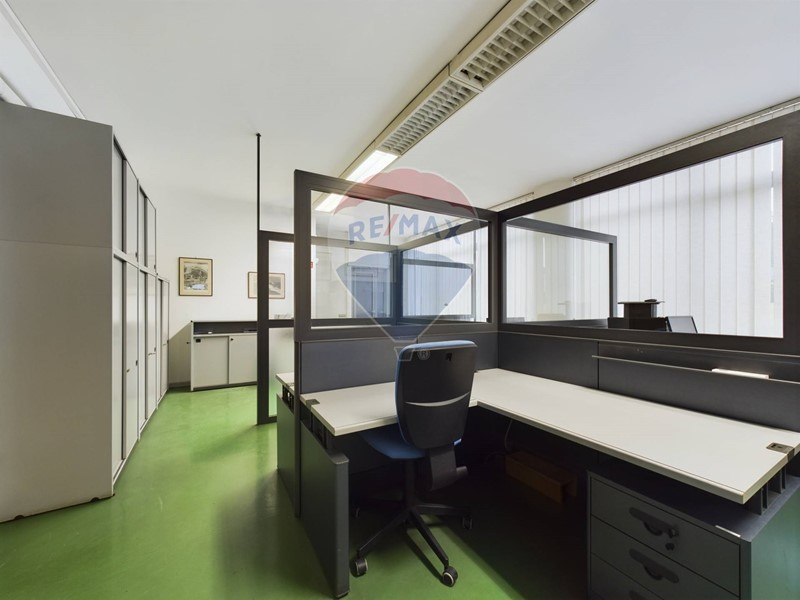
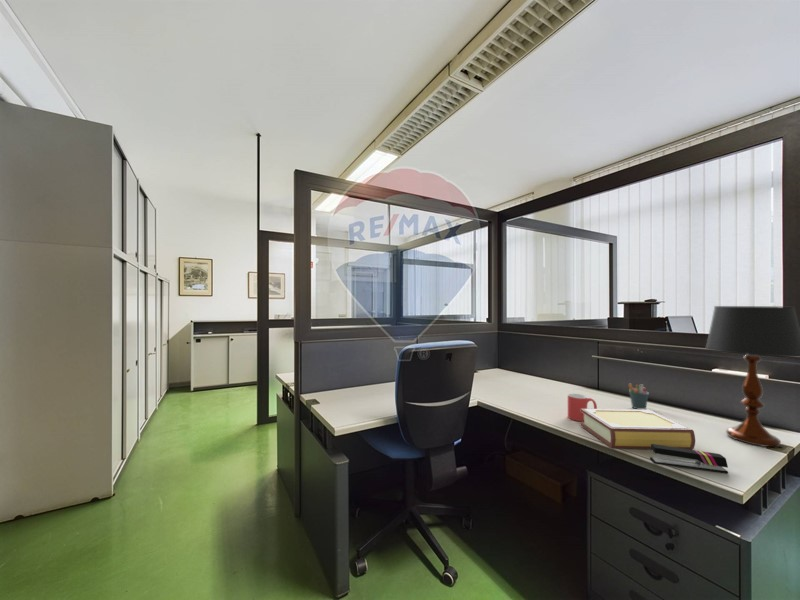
+ stapler (687, 457)
+ table lamp (752, 372)
+ pen holder (638, 395)
+ book (632, 427)
+ mug (582, 407)
